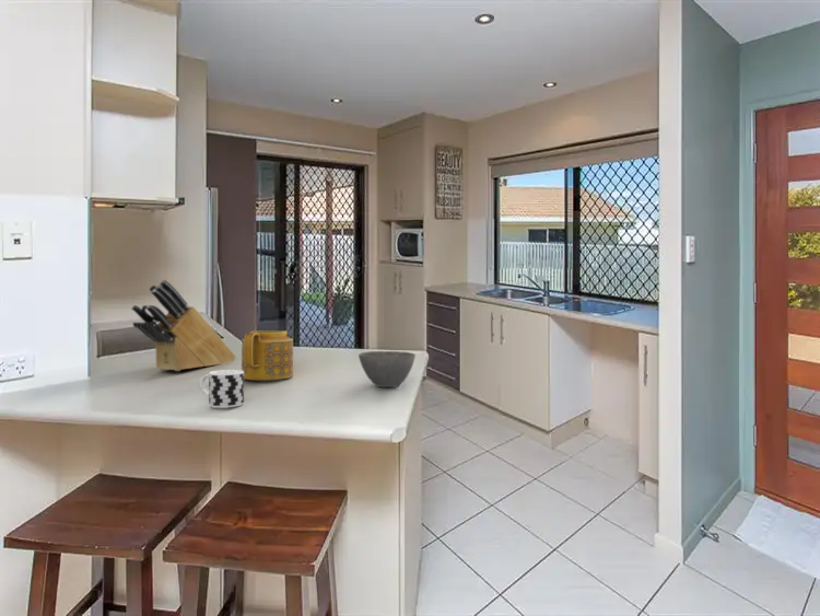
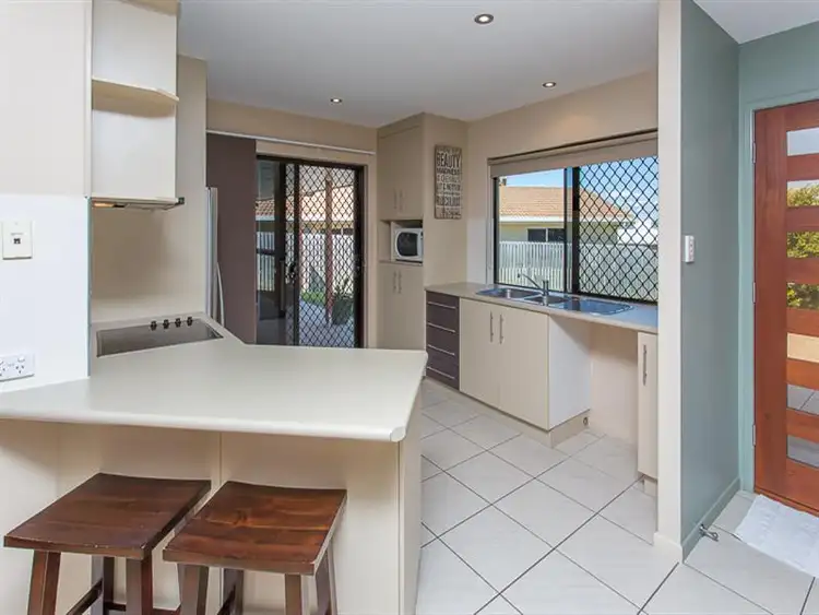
- knife block (186, 324)
- teapot (268, 353)
- bowl (386, 370)
- cup (221, 387)
